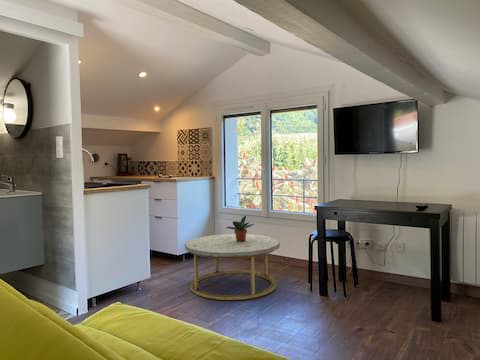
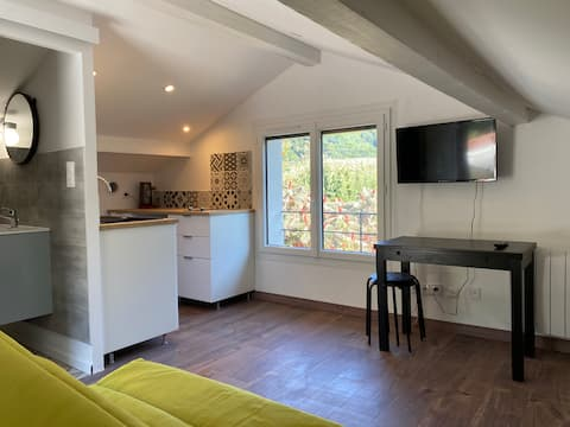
- coffee table (233, 258)
- potted plant (240, 228)
